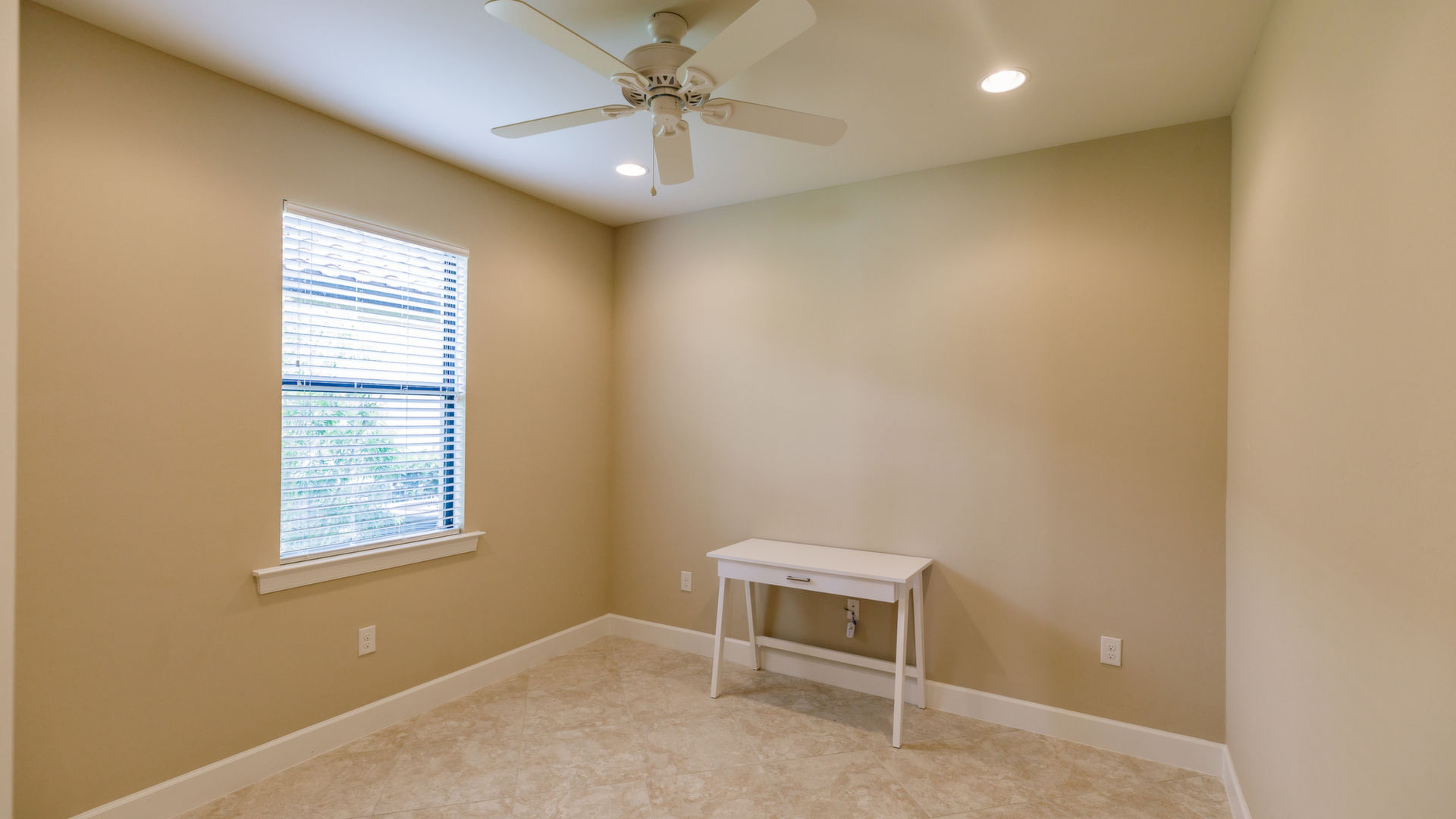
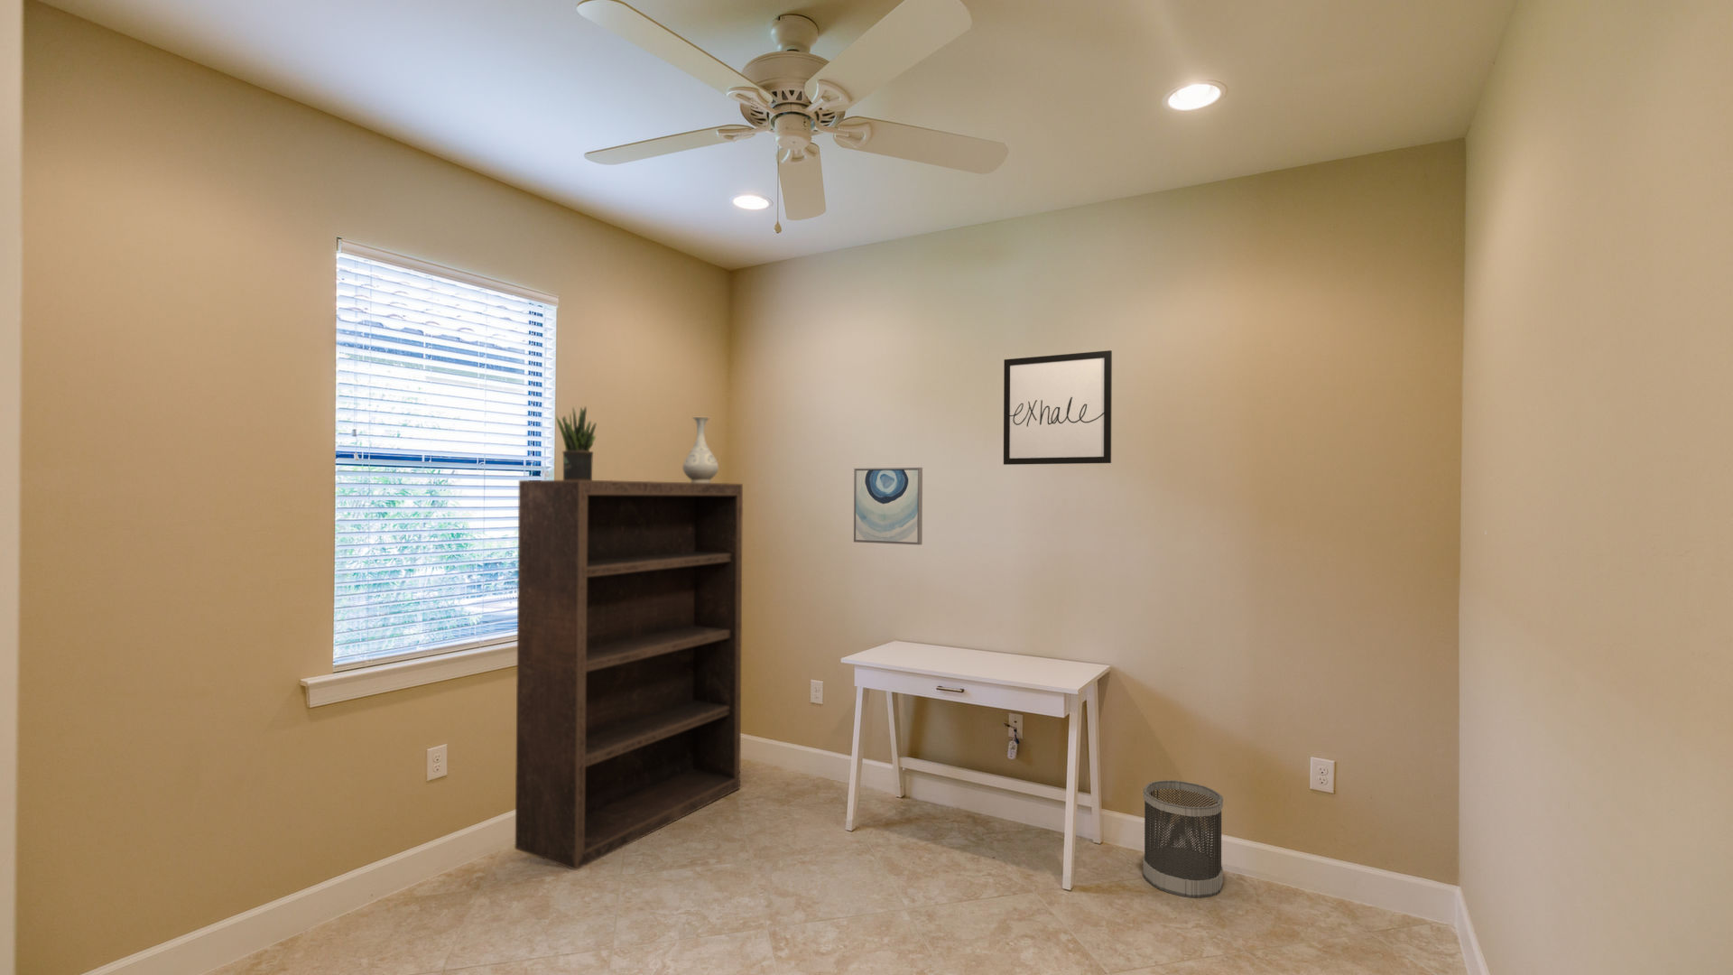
+ bookshelf (640, 648)
+ wall art (1055, 410)
+ wall art (887, 506)
+ potted plant (575, 443)
+ wastebasket (1182, 836)
+ vase (700, 450)
